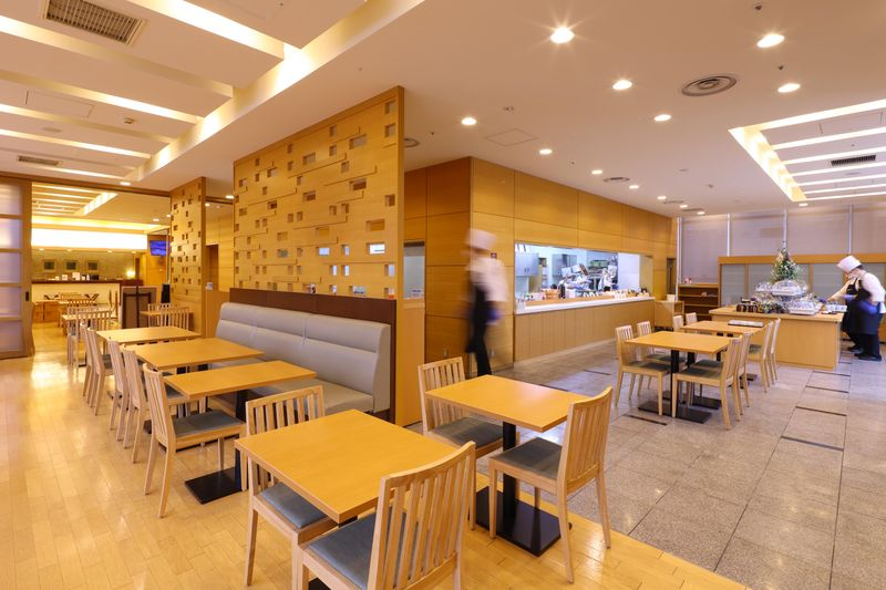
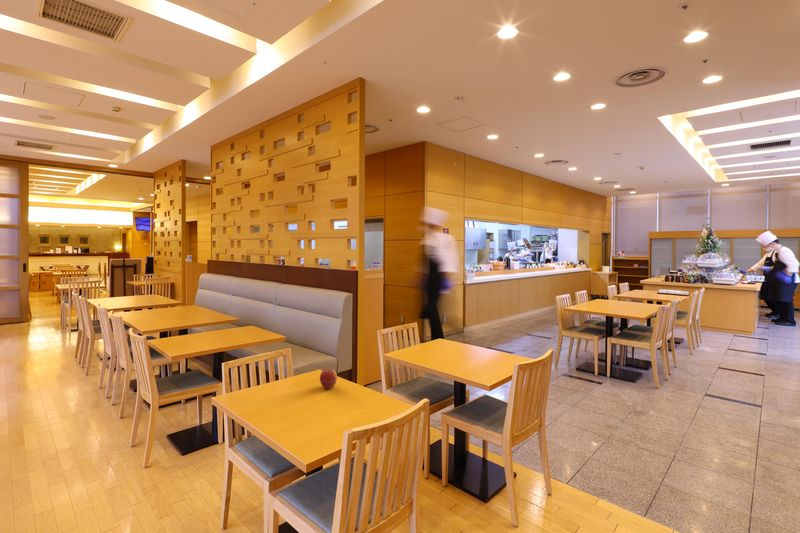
+ apple (328, 378)
